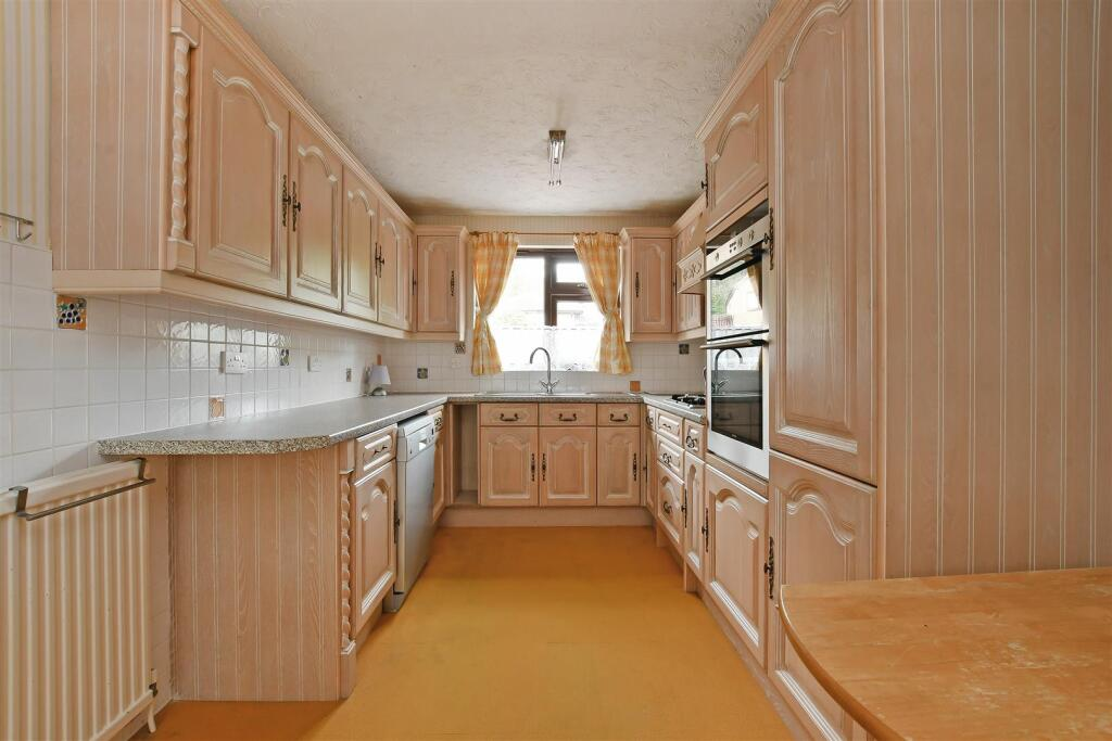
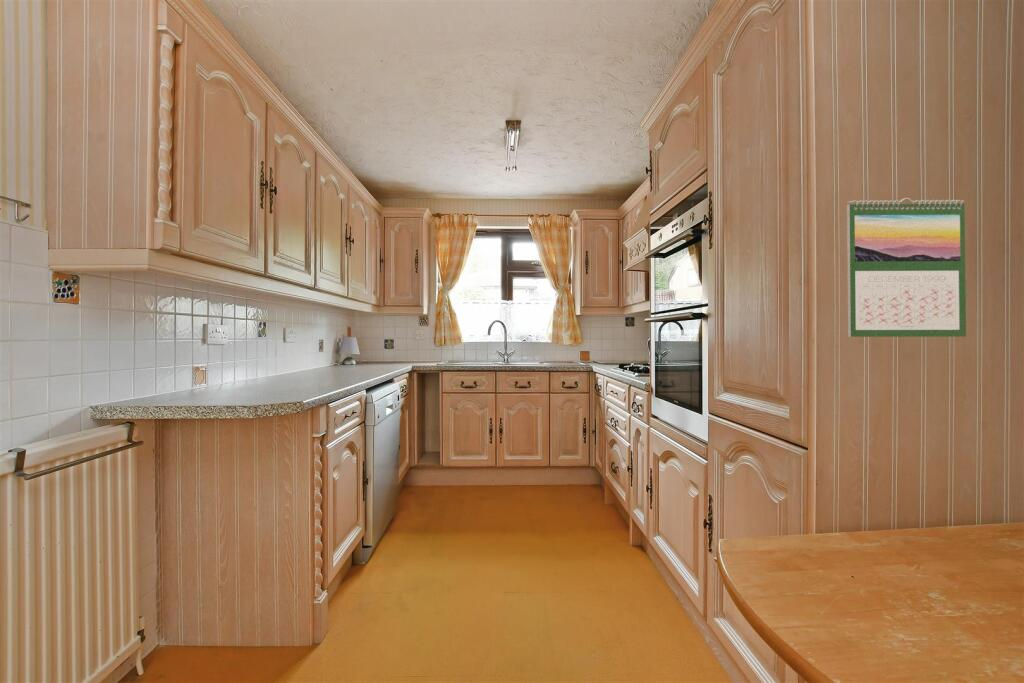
+ calendar (906, 267)
